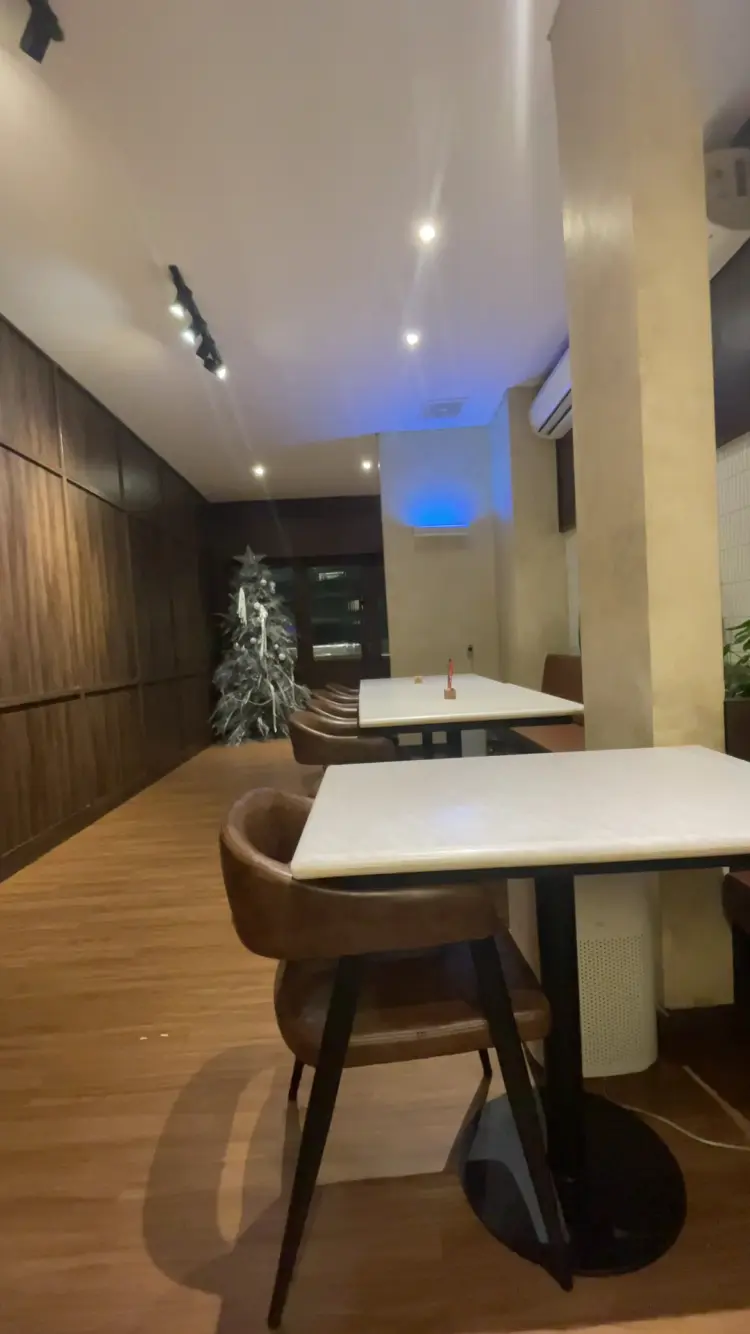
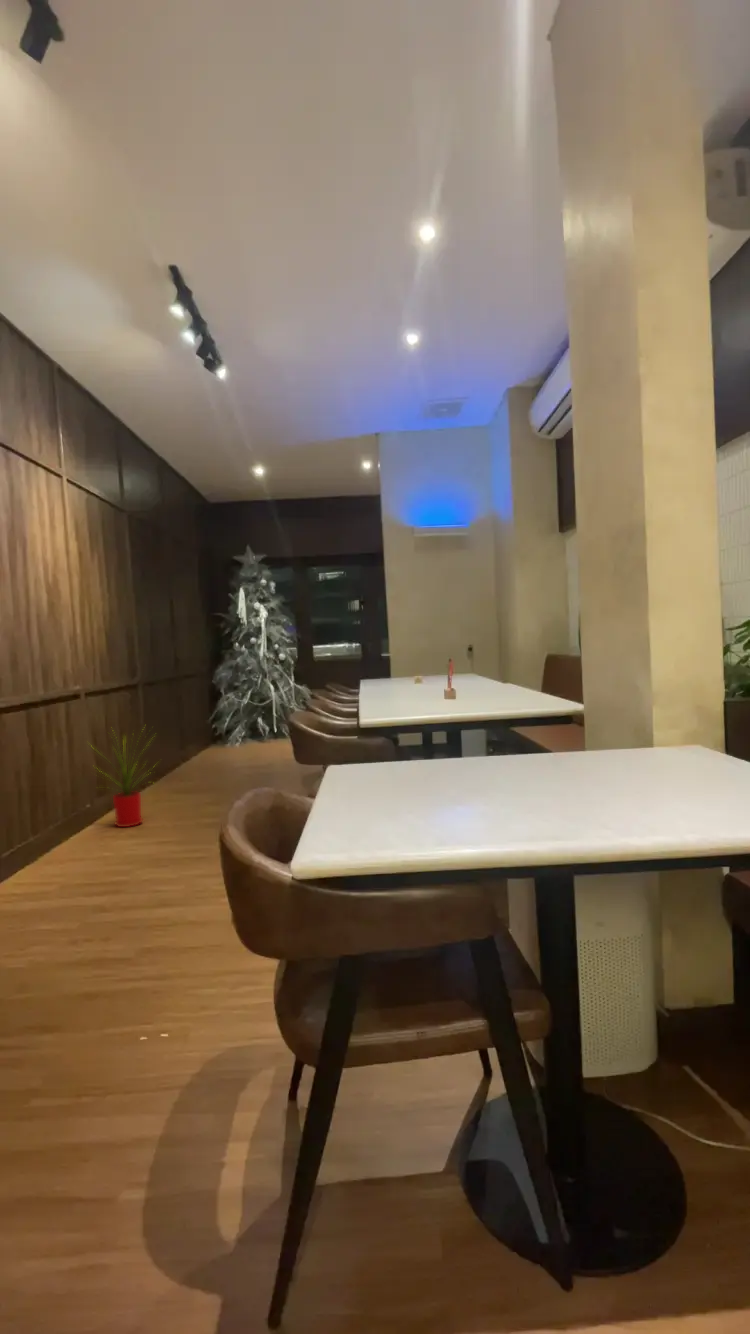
+ house plant (124, 776)
